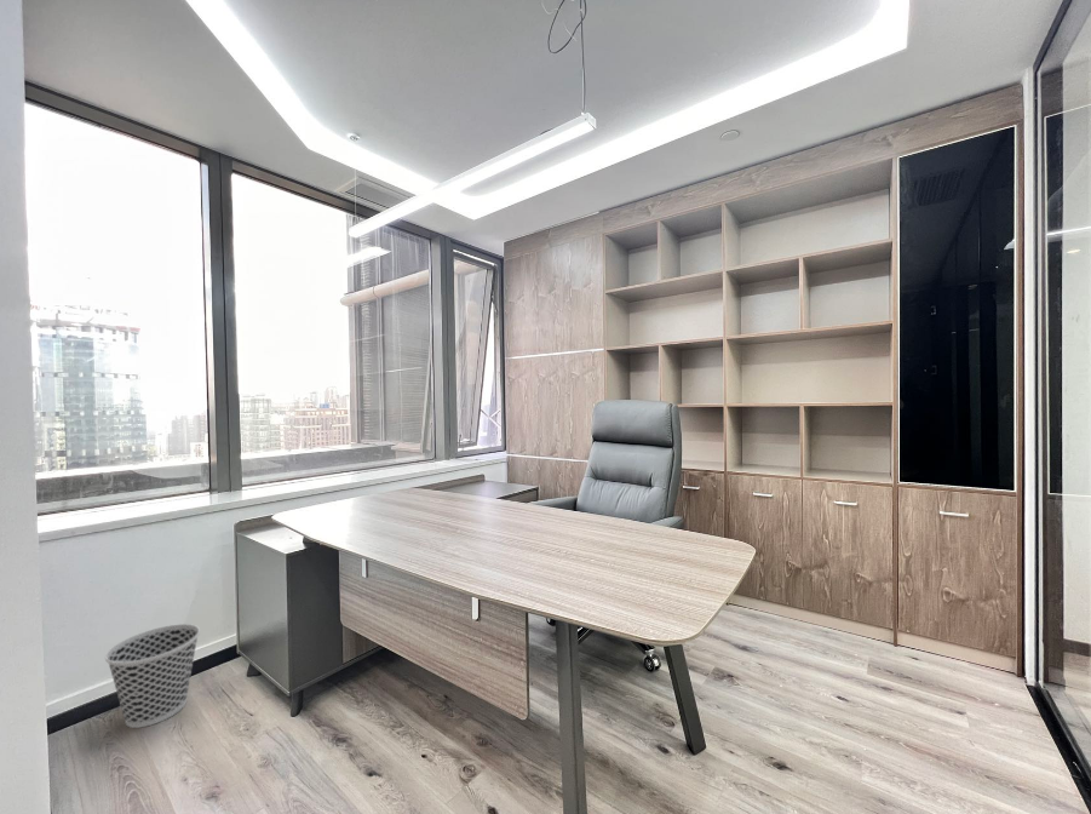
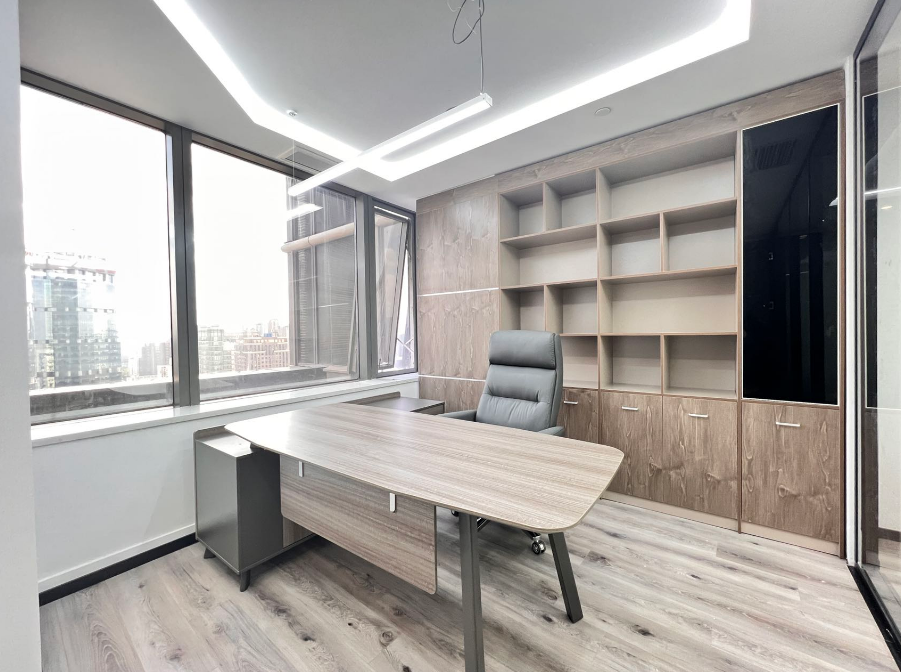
- wastebasket (155, 676)
